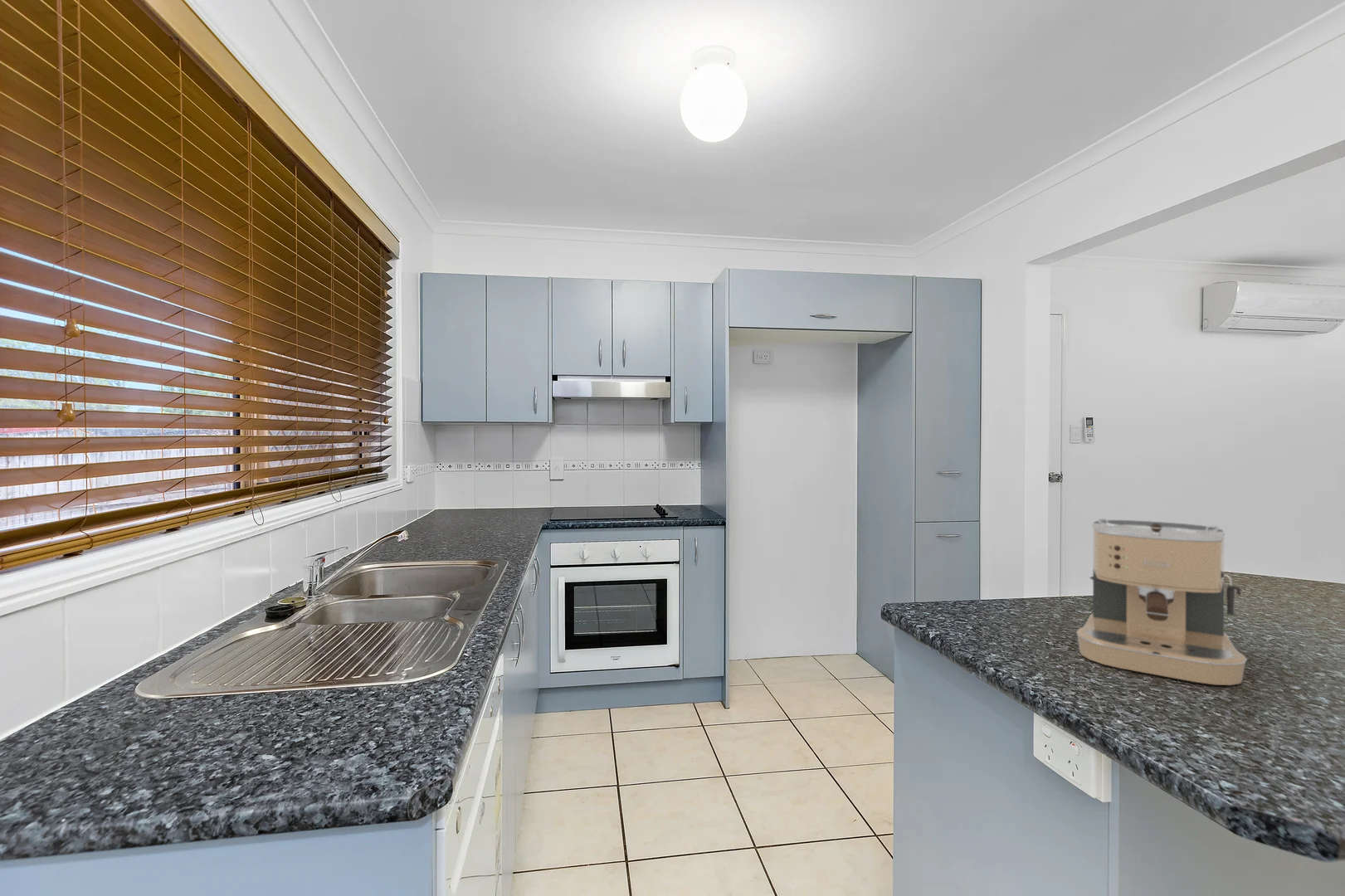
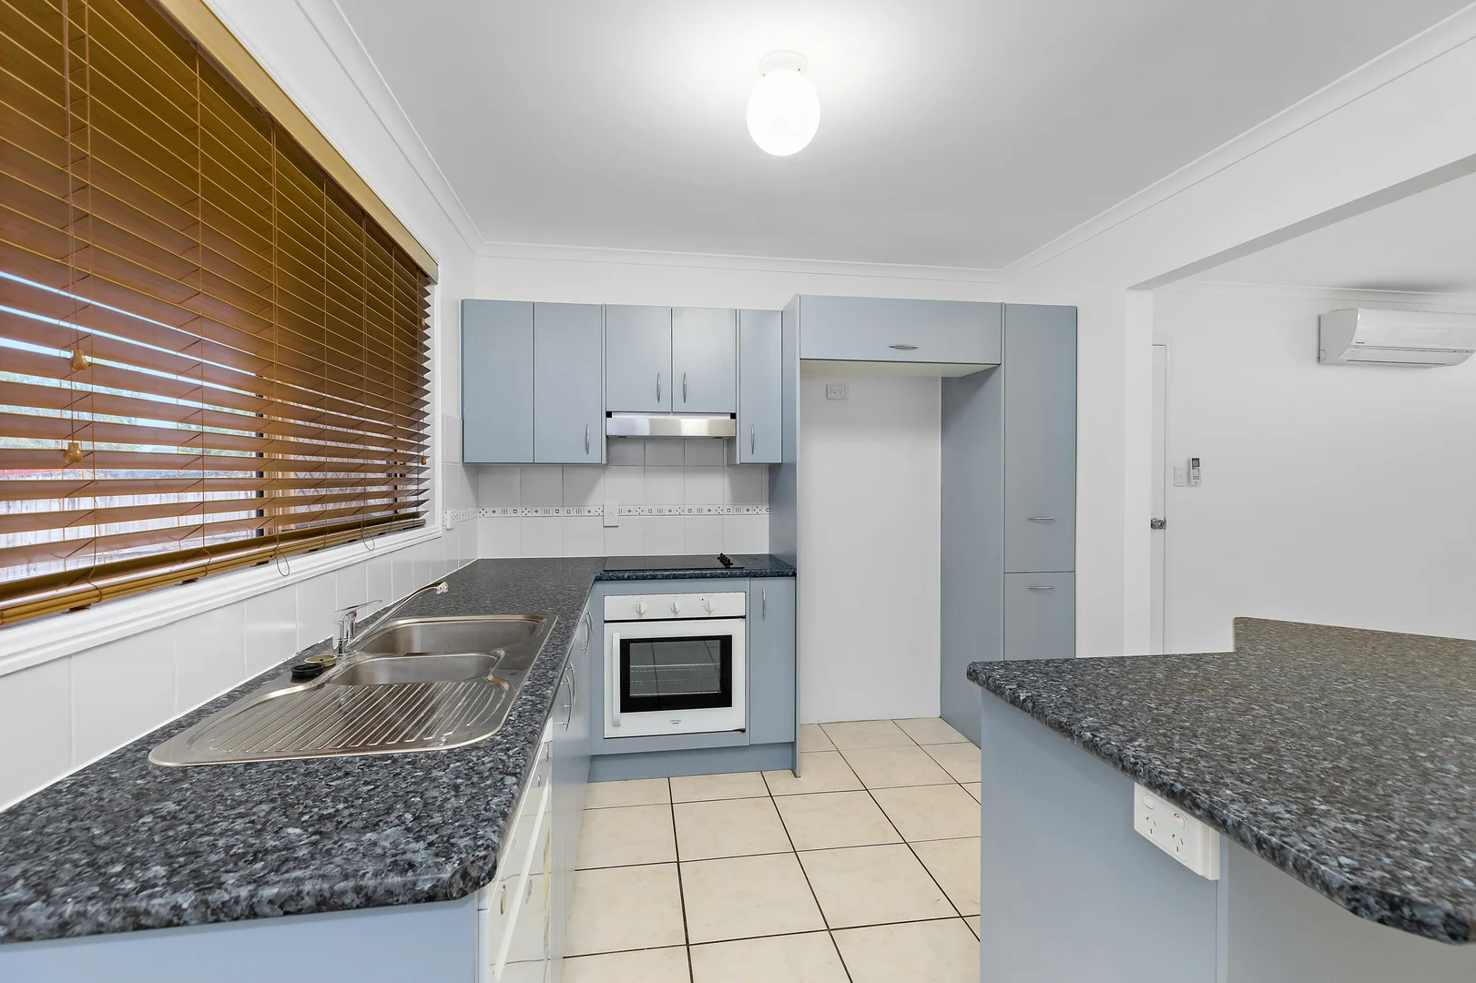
- coffee maker (1155, 590)
